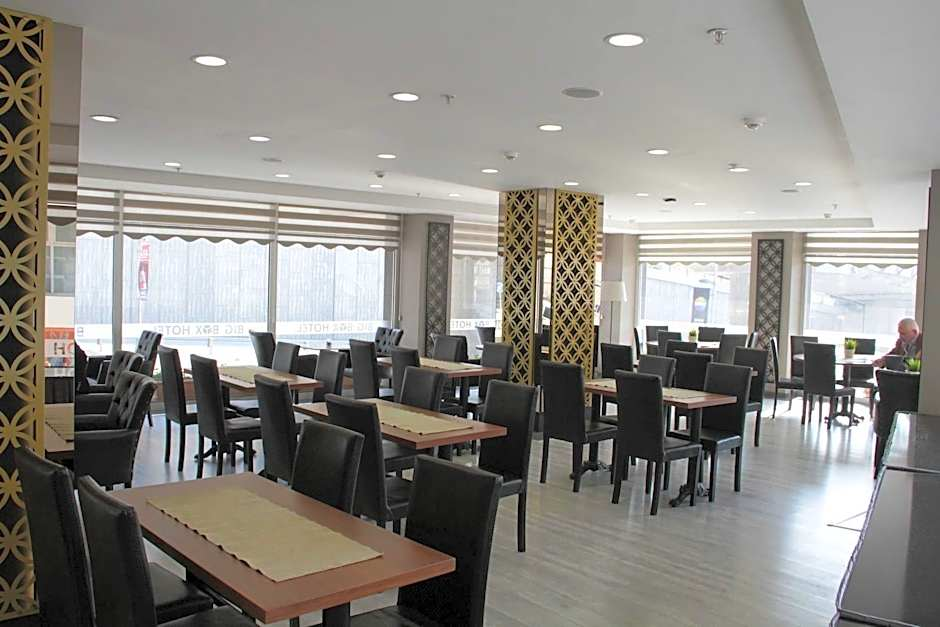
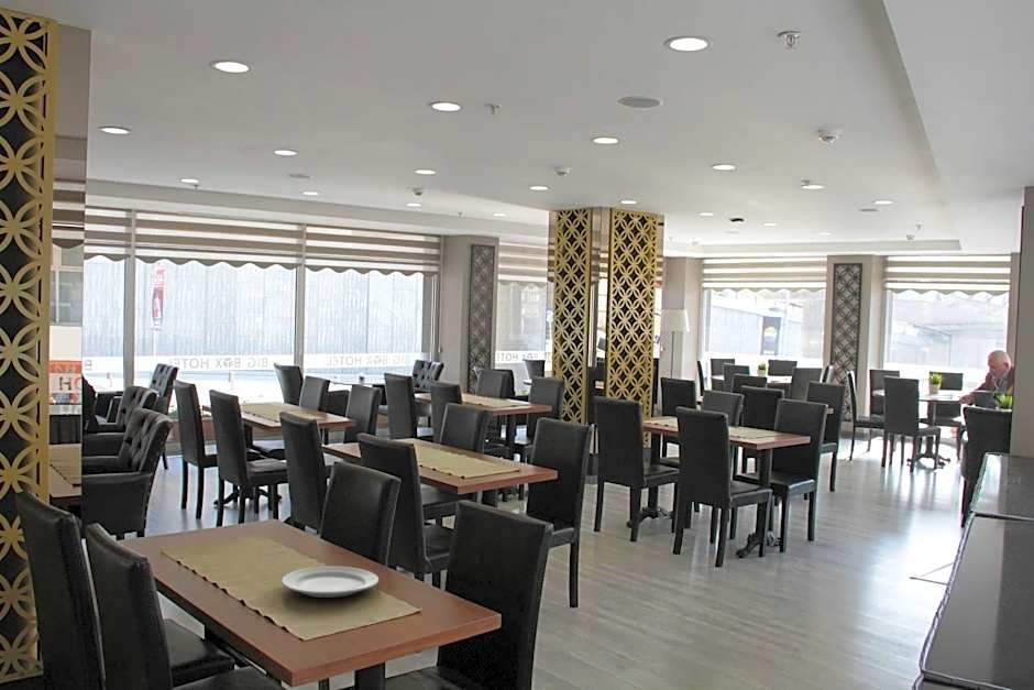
+ chinaware (330, 583)
